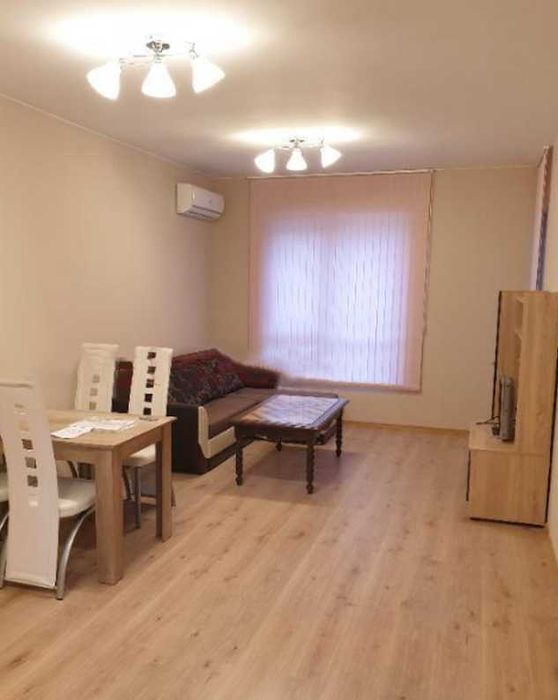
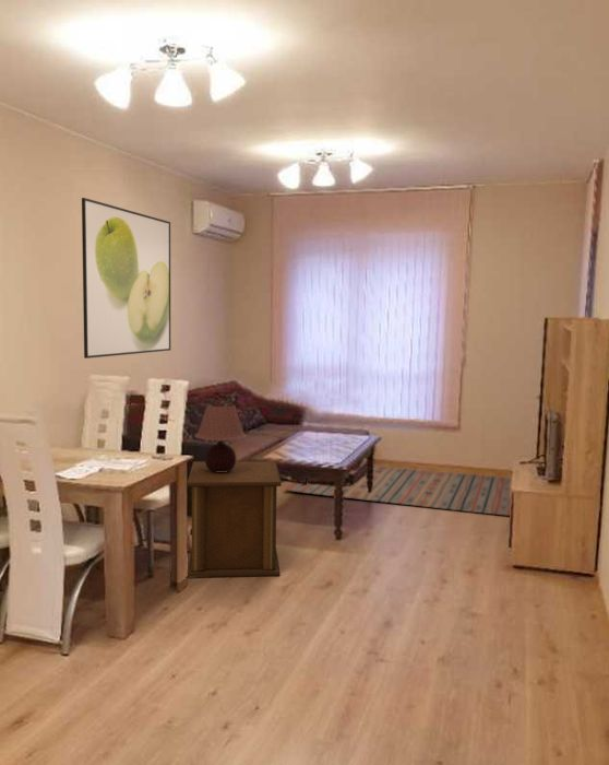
+ table lamp (220, 437)
+ side table (234, 515)
+ rug (406, 484)
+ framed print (131, 283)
